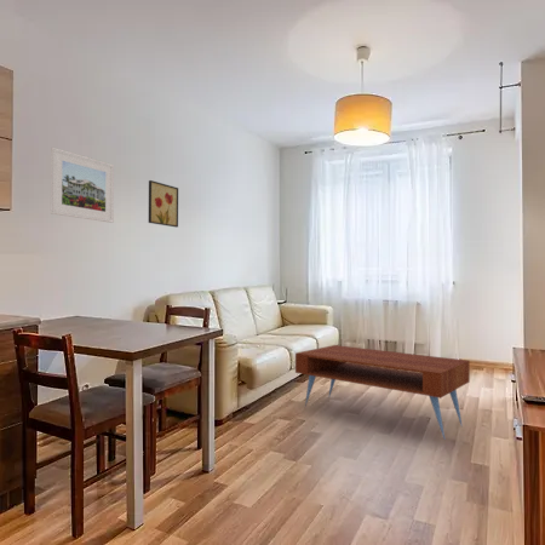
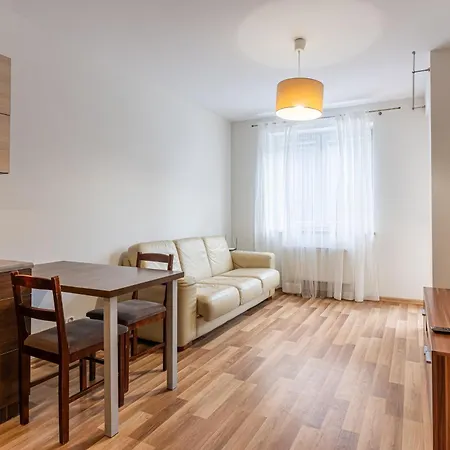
- wall art (162, 205)
- coffee table (378, 386)
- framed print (84, 187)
